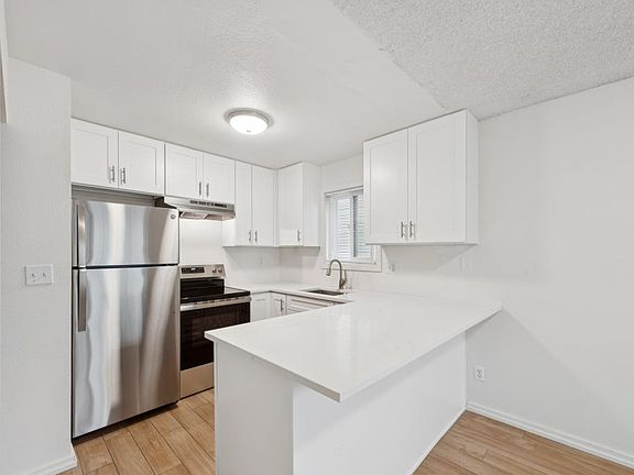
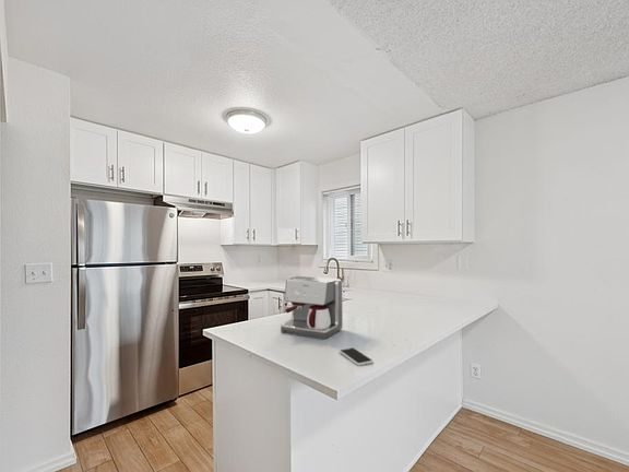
+ coffee maker (311, 304)
+ smartphone (355, 355)
